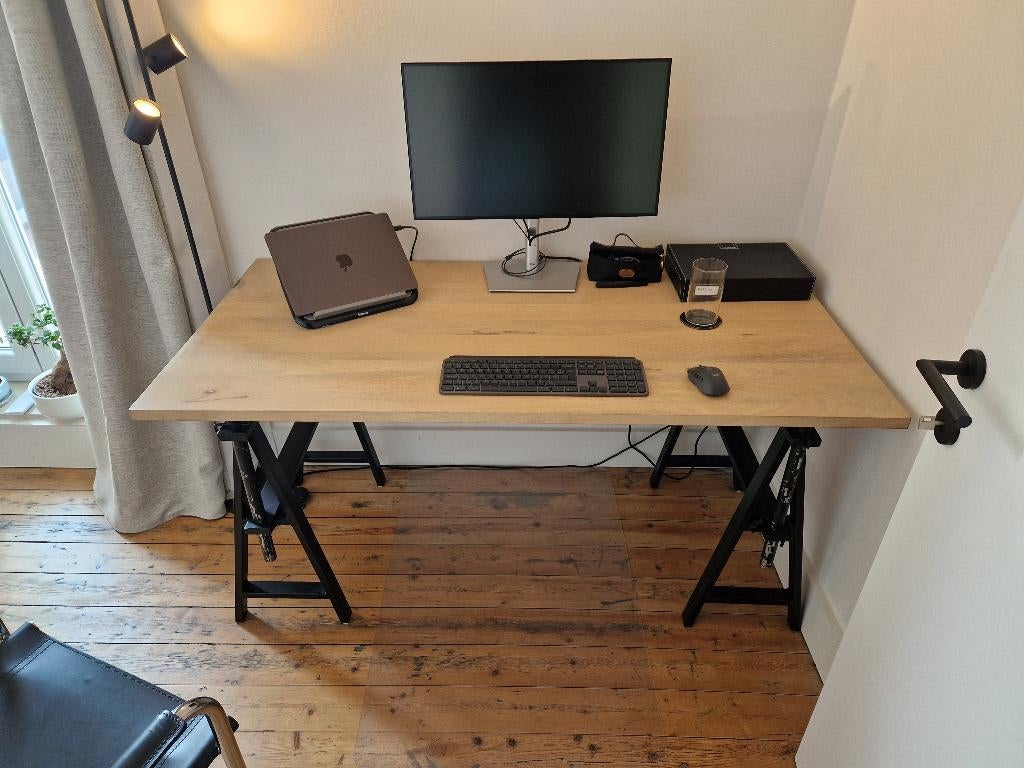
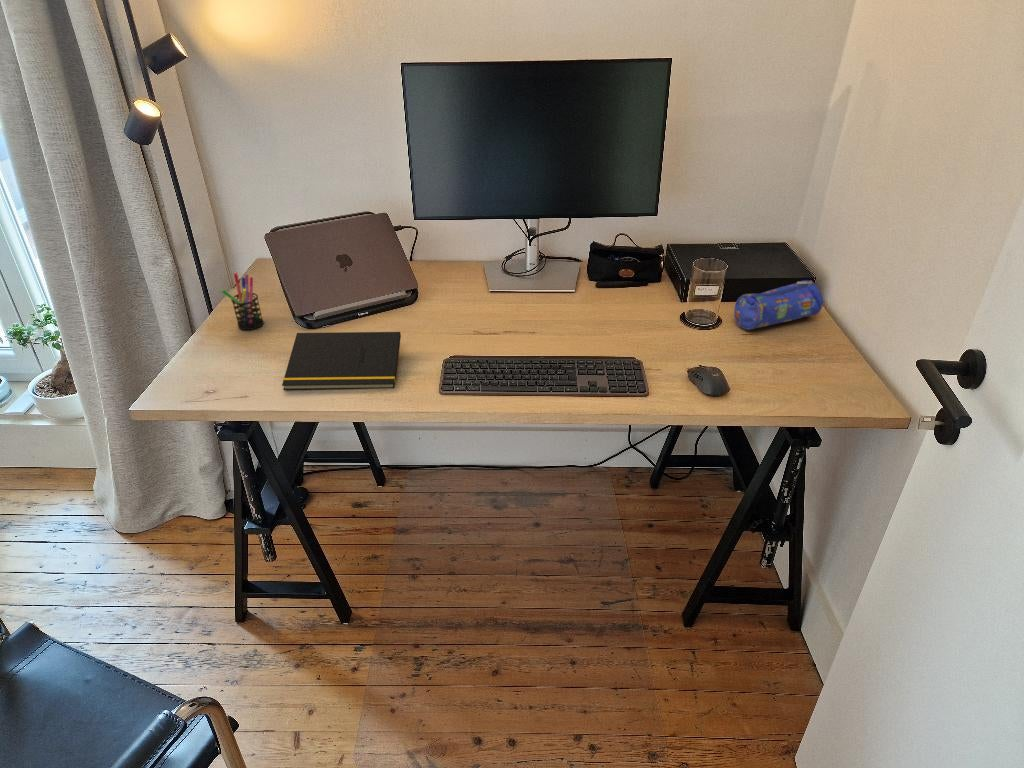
+ notepad (344, 359)
+ pen holder (241, 301)
+ pencil case (780, 303)
